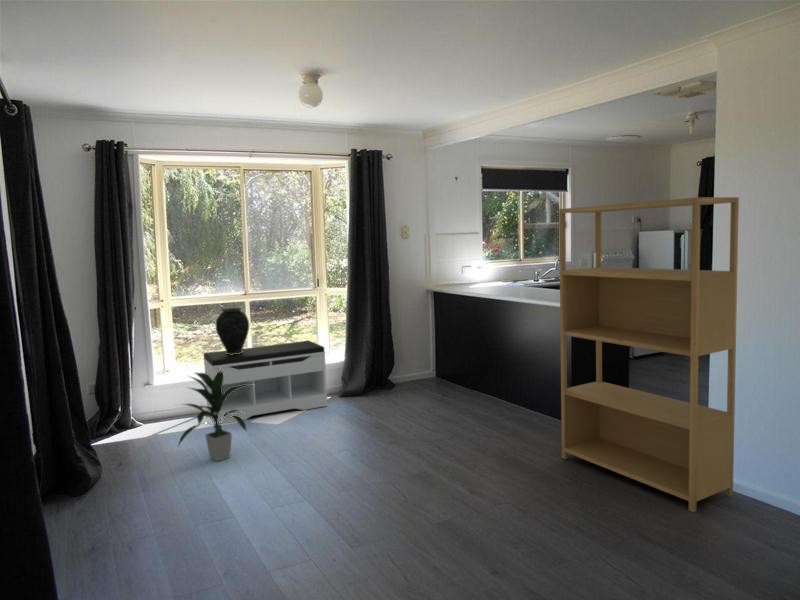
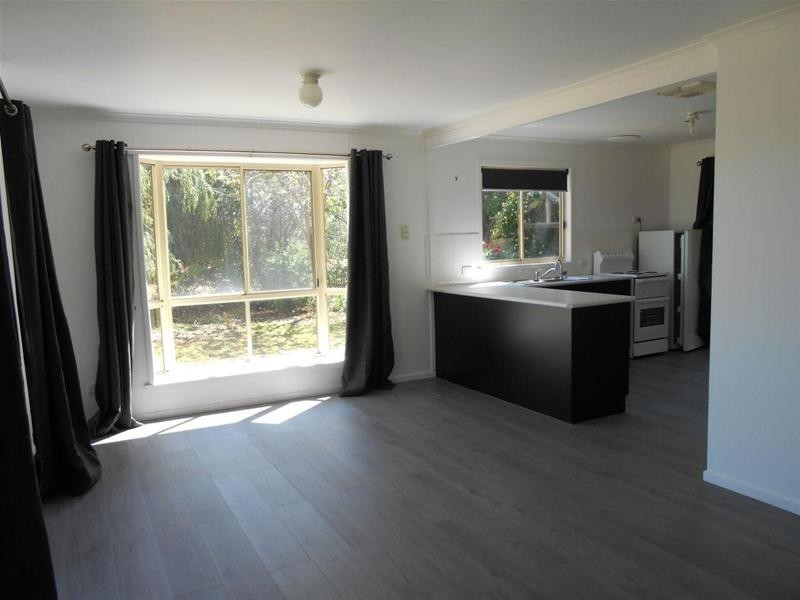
- vase (232, 331)
- bookshelf (640, 342)
- indoor plant (213, 412)
- bench (266, 379)
